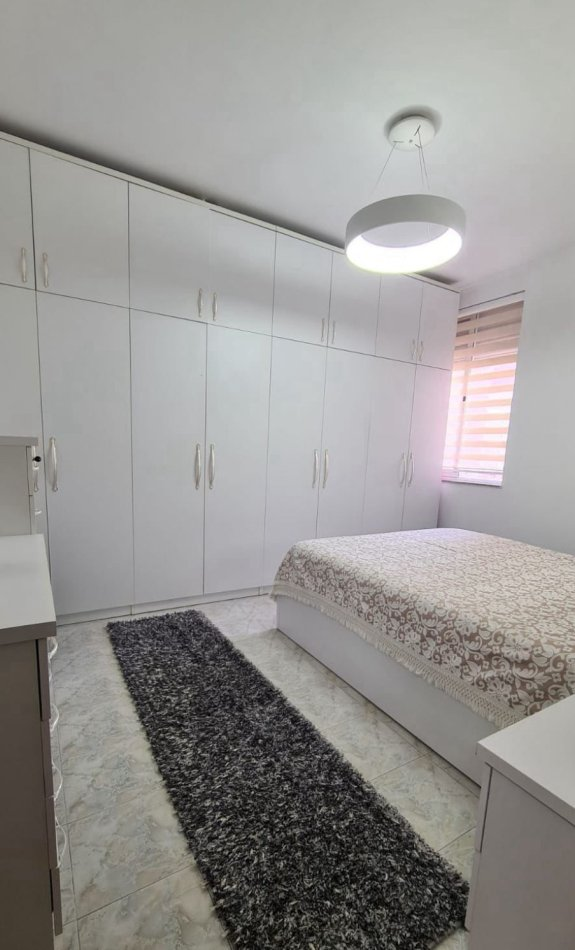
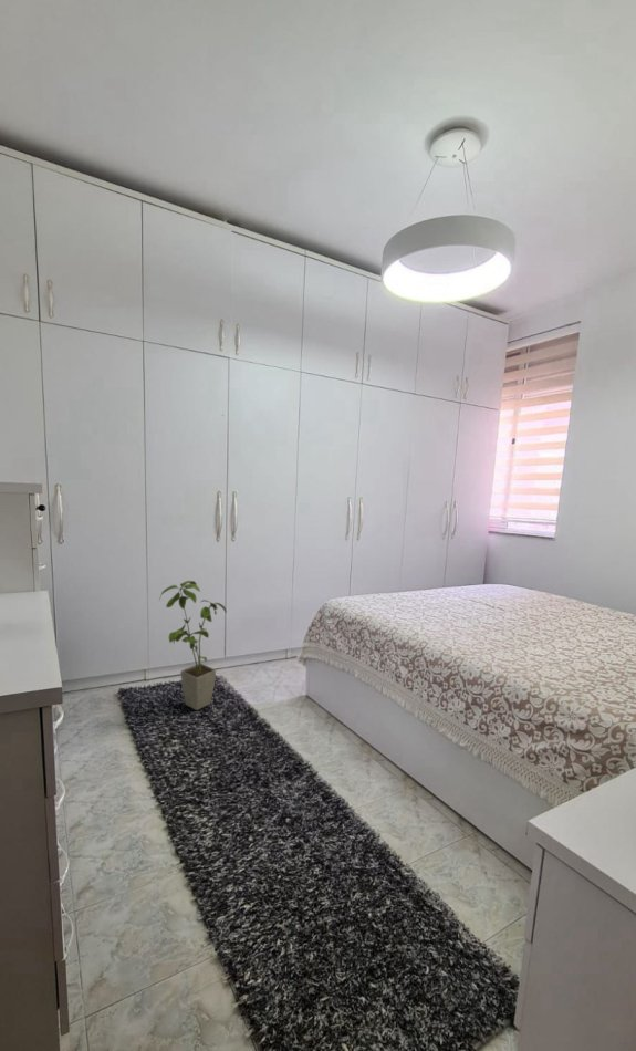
+ house plant (190, 646)
